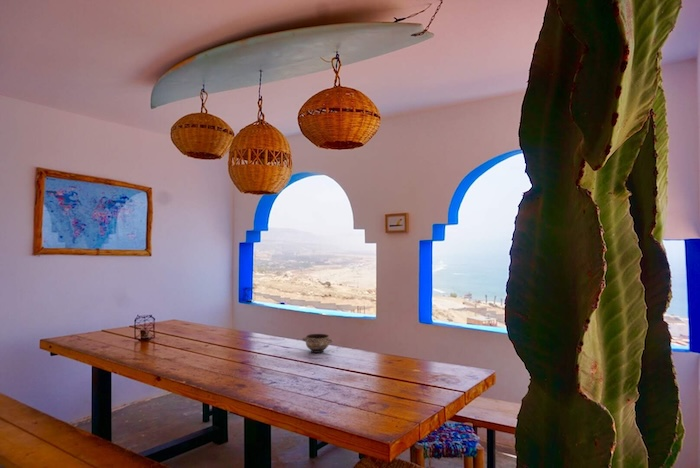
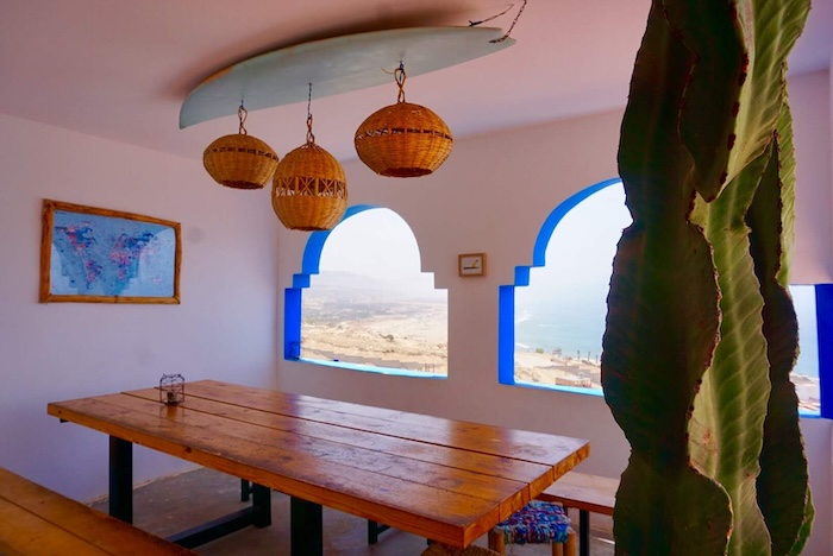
- ceramic bowl (317, 343)
